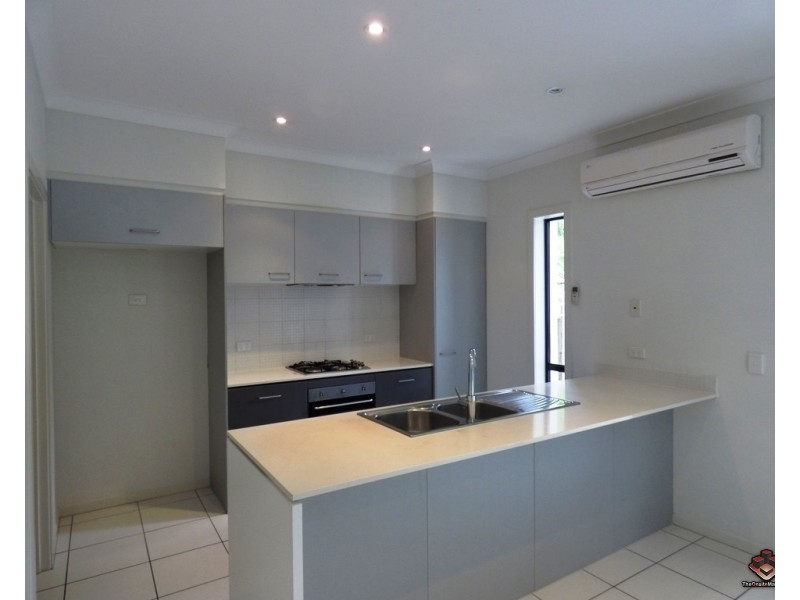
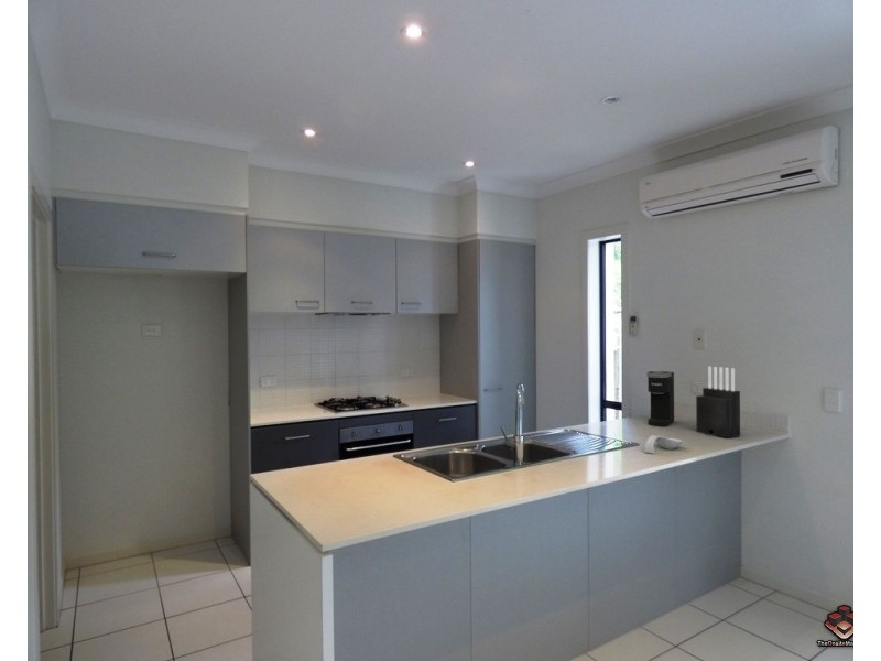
+ spoon rest (662, 442)
+ knife block (716, 401)
+ coffee maker (661, 397)
